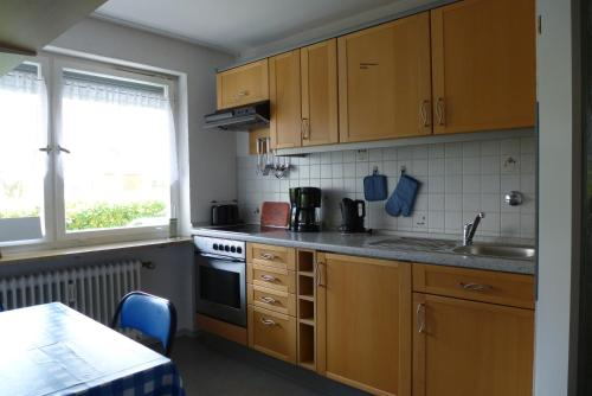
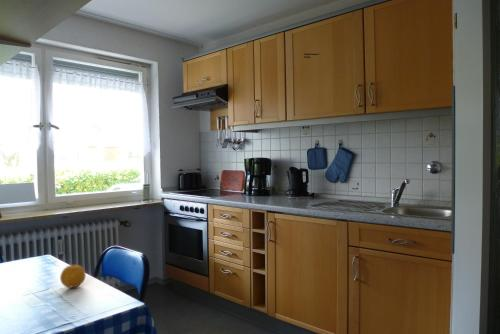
+ fruit (73, 276)
